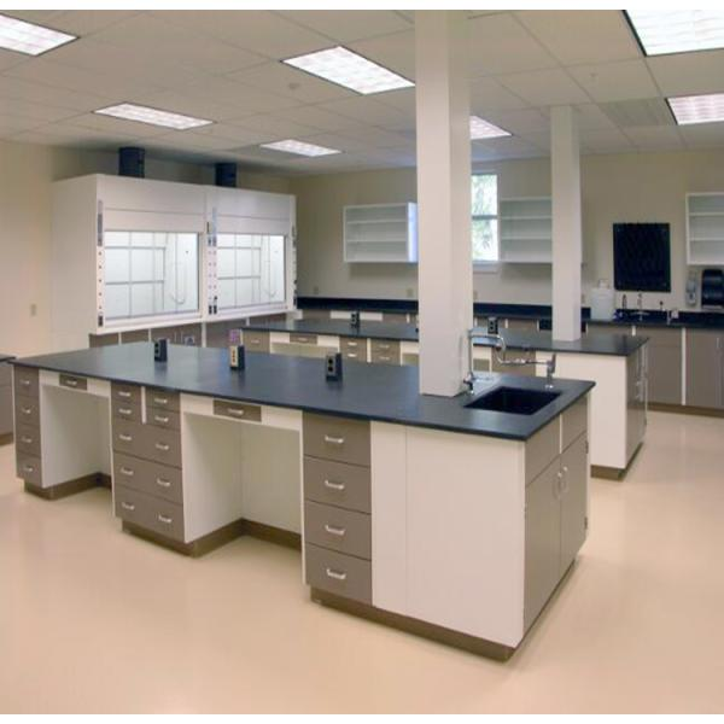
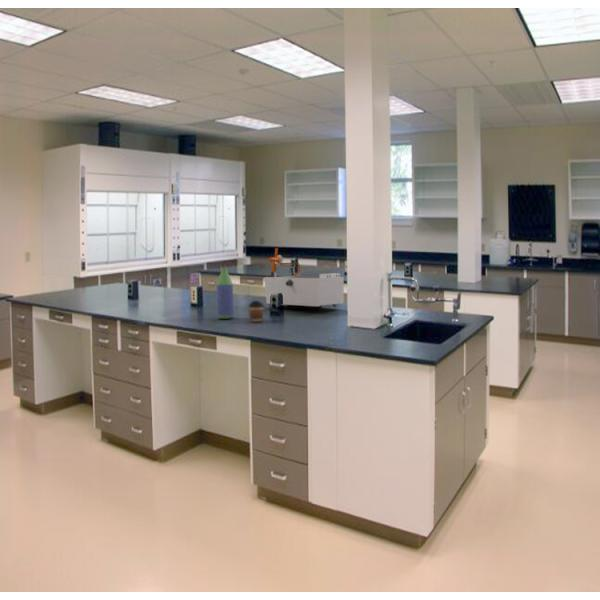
+ bottle (224, 293)
+ laboratory equipment (302, 278)
+ coffee cup (256, 310)
